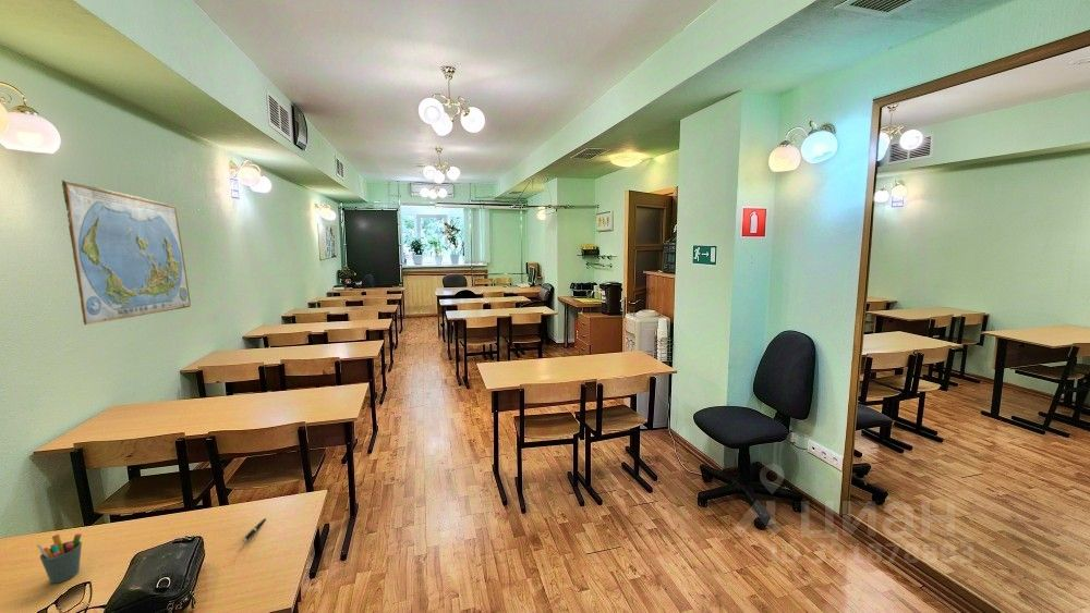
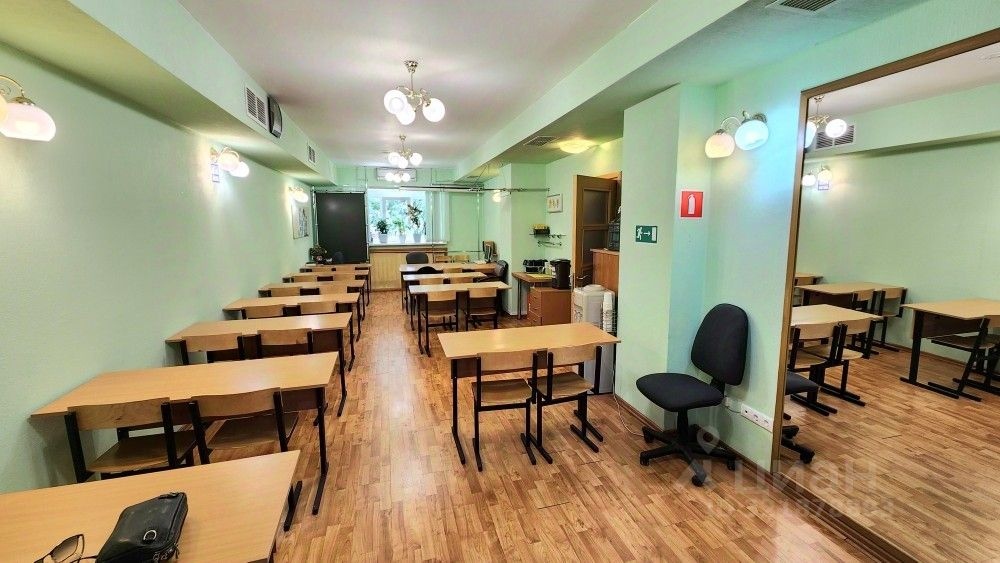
- pen holder (61, 555)
- pen (256, 527)
- world map (138, 256)
